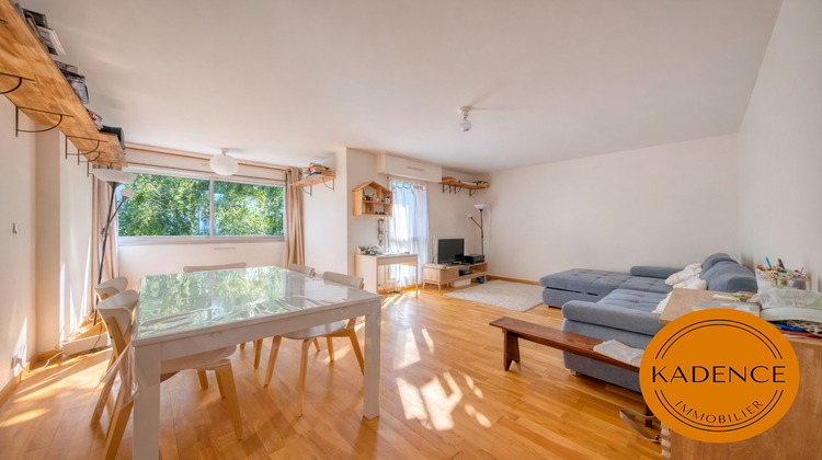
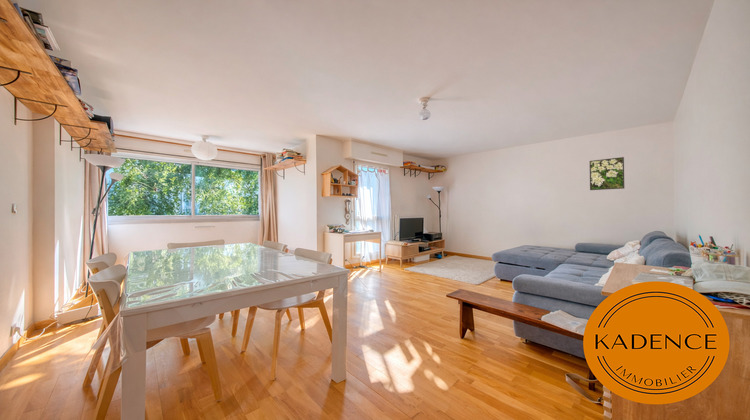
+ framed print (606, 174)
